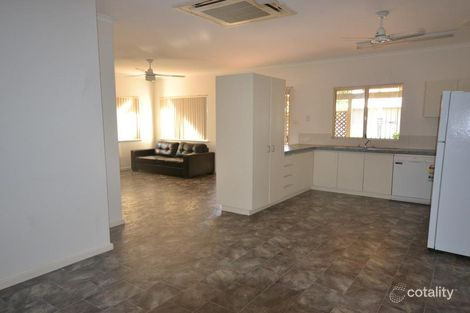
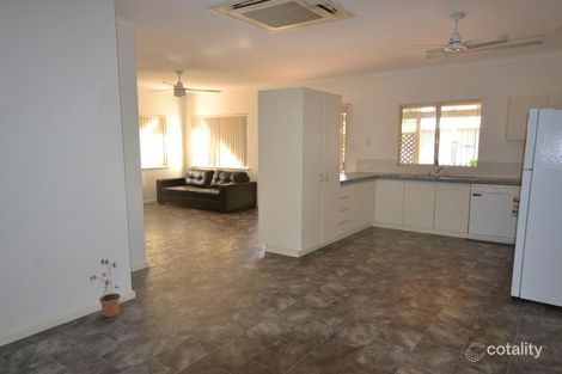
+ potted plant (106, 288)
